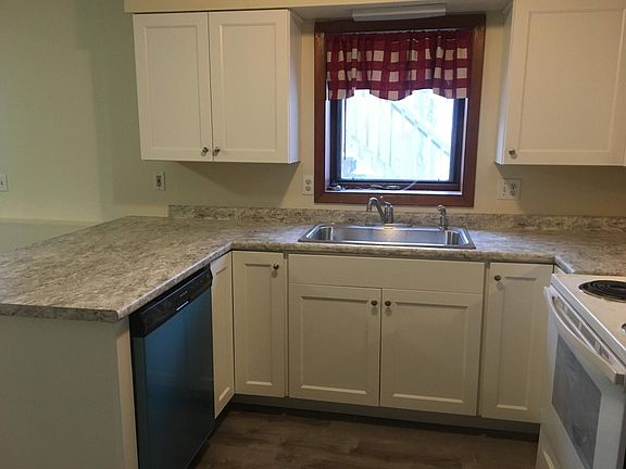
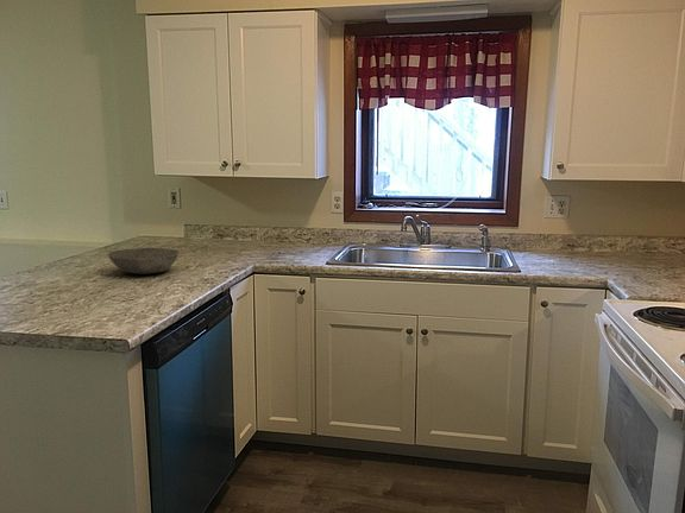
+ bowl (145, 261)
